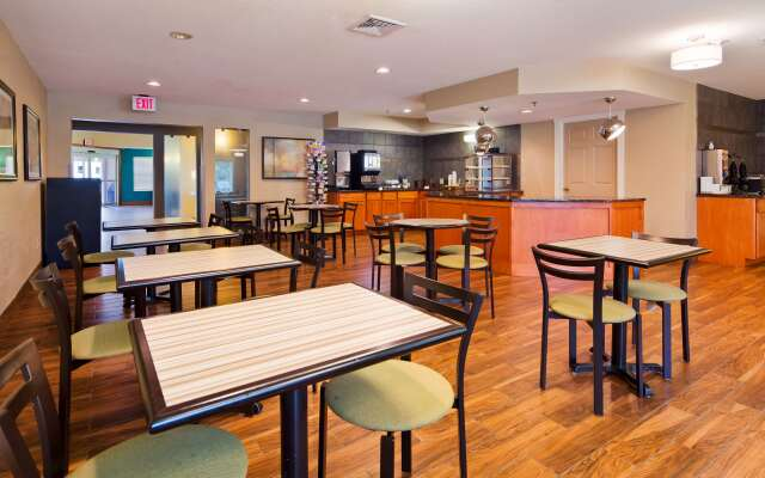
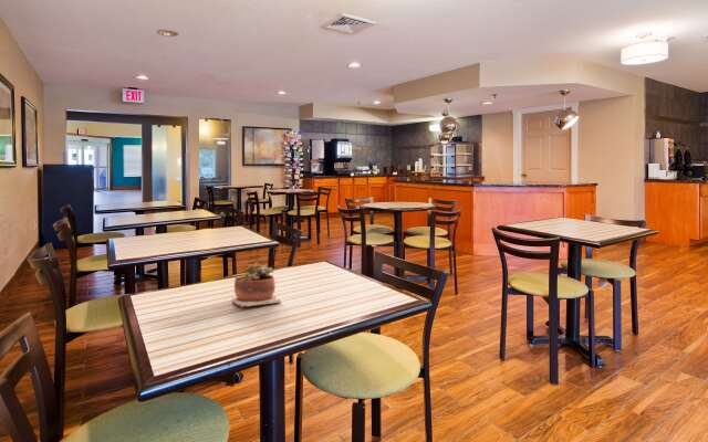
+ succulent plant (254, 282)
